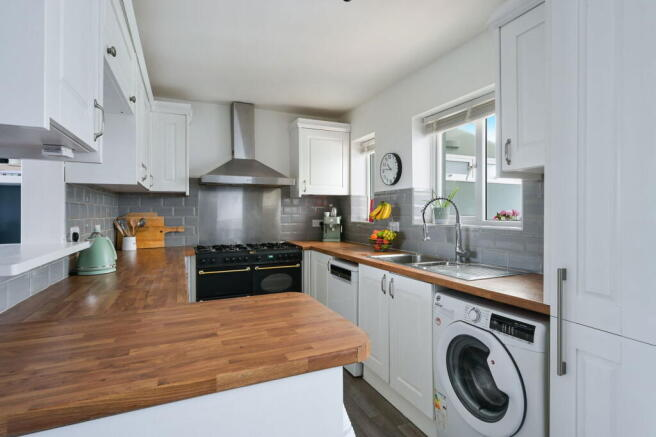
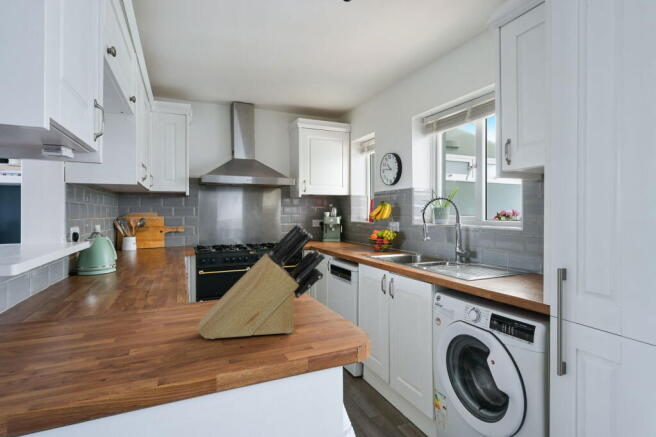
+ knife block (263, 277)
